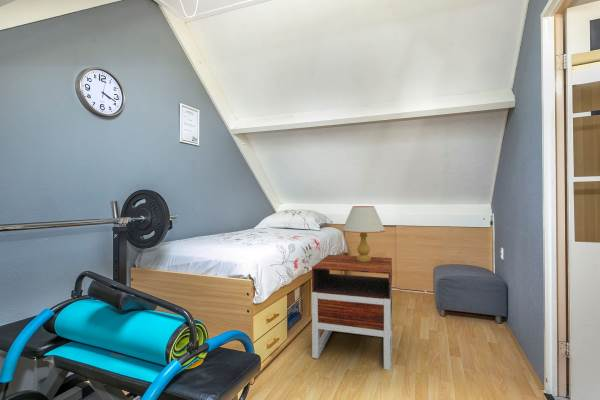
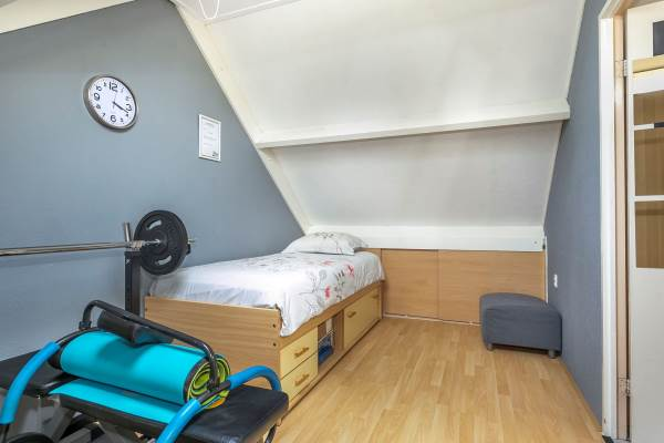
- table lamp (363, 232)
- nightstand (355, 303)
